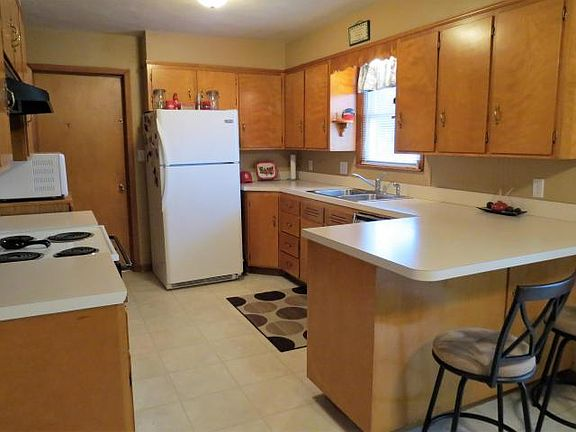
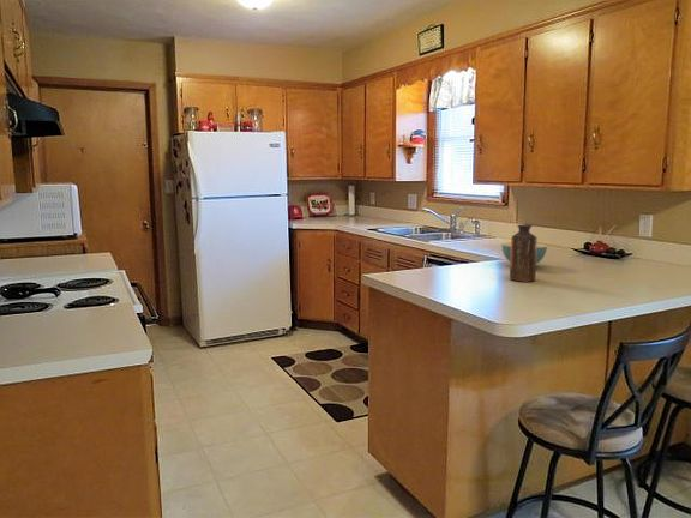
+ bottle (523, 252)
+ cereal bowl (536, 255)
